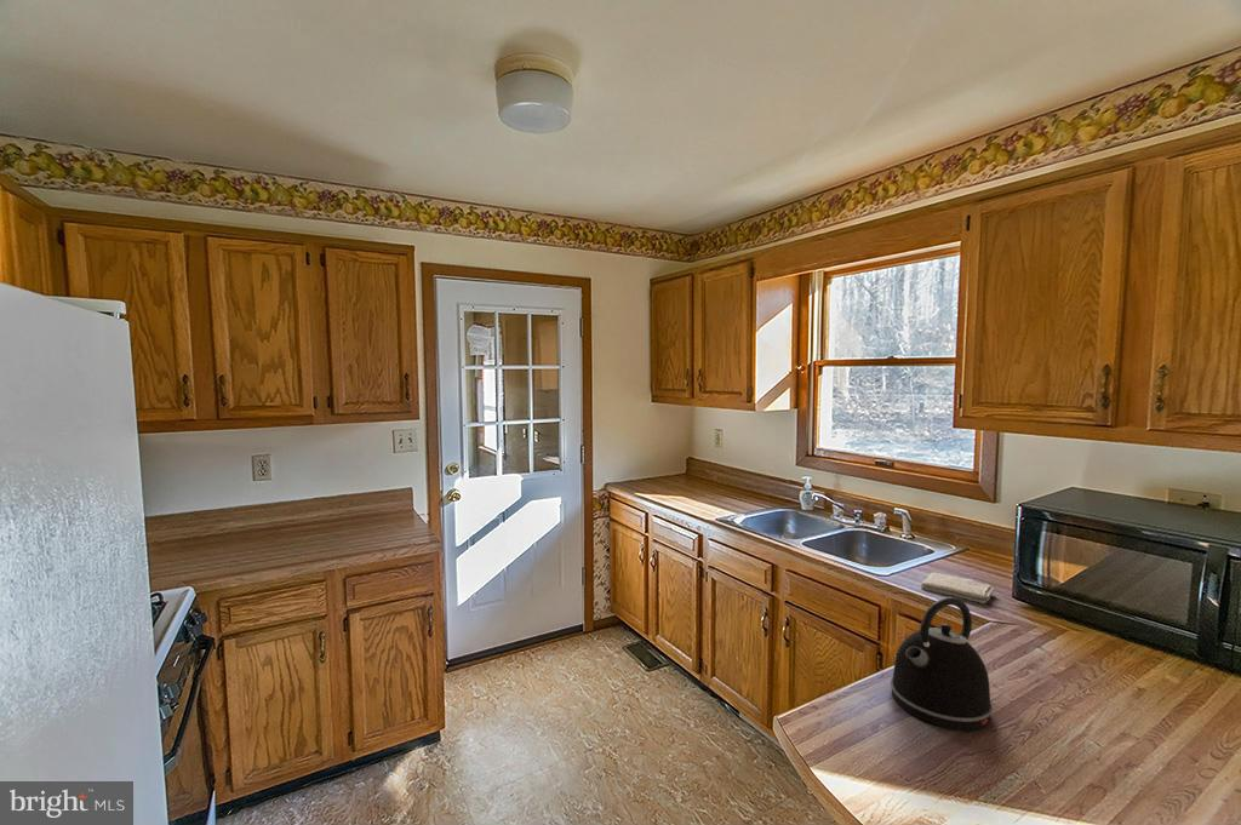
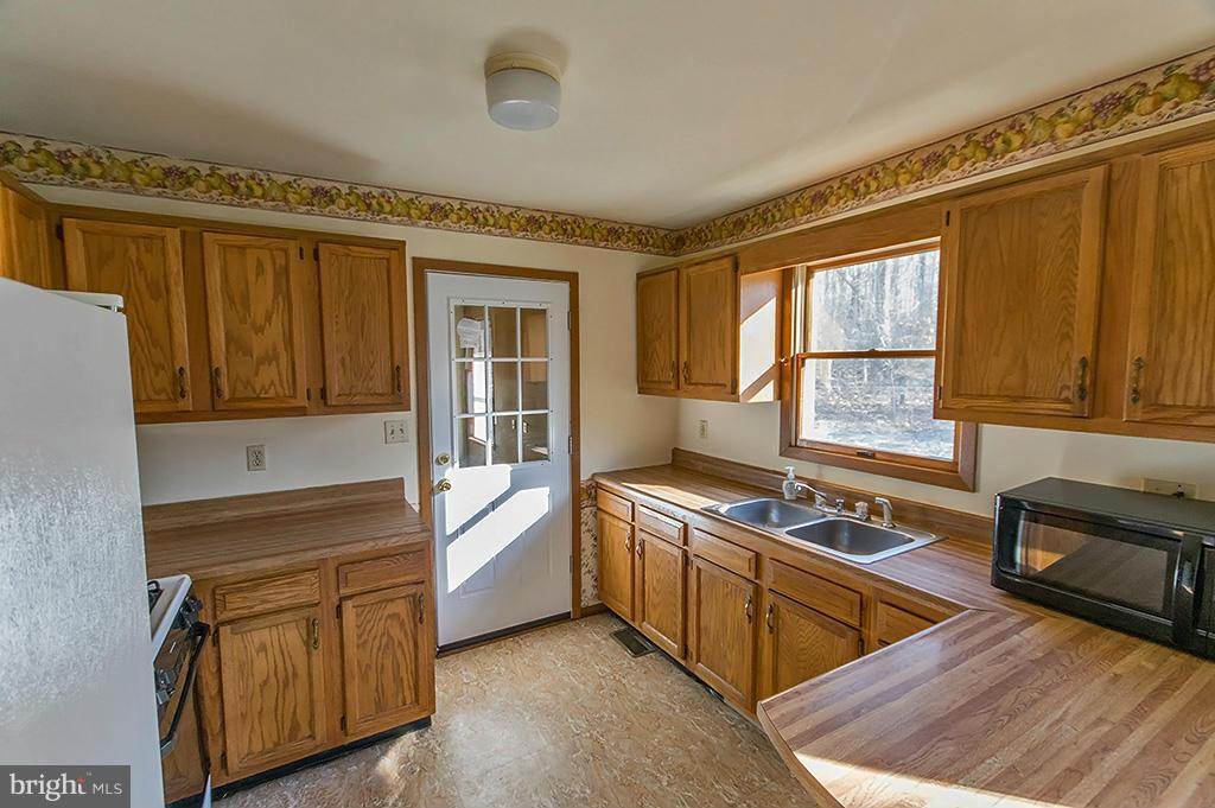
- washcloth (956, 586)
- kettle (940, 651)
